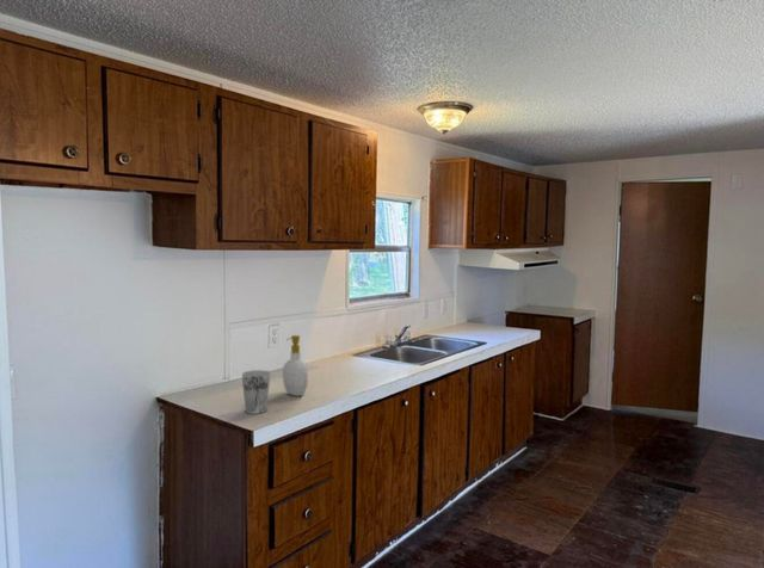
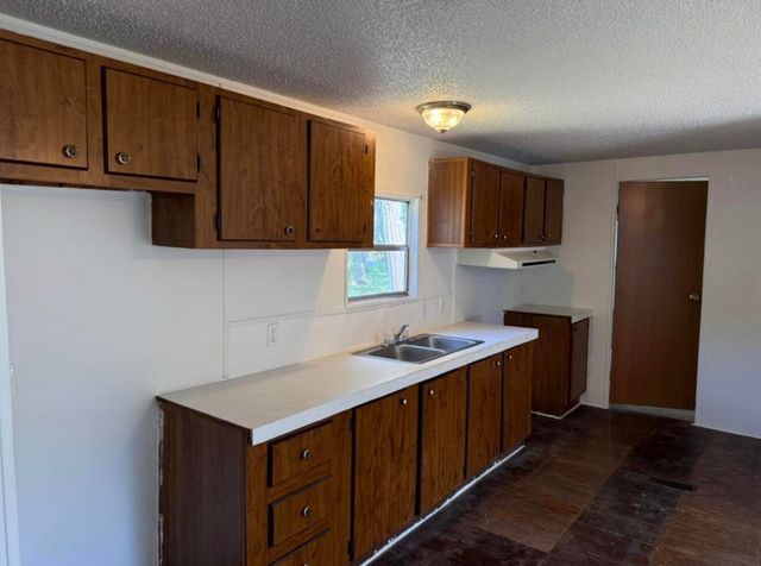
- soap bottle (294, 364)
- cup (255, 391)
